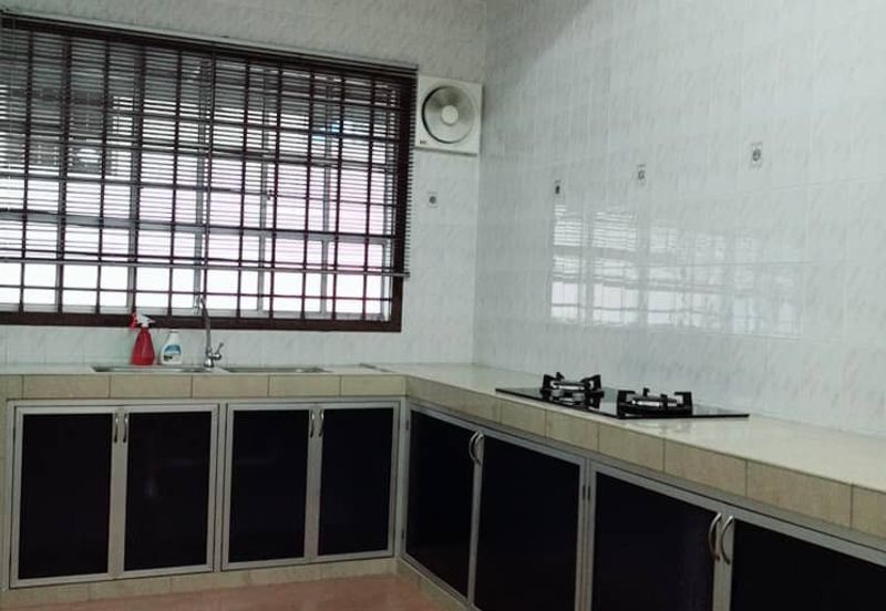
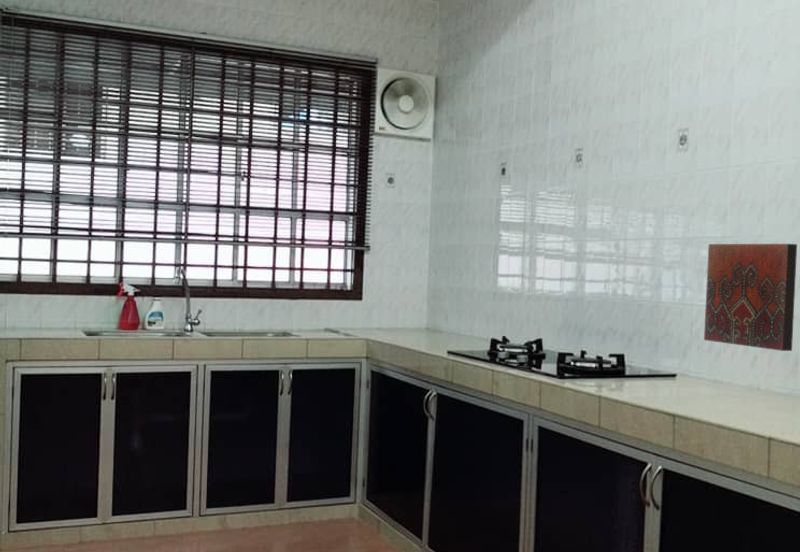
+ decorative tile (748, 294)
